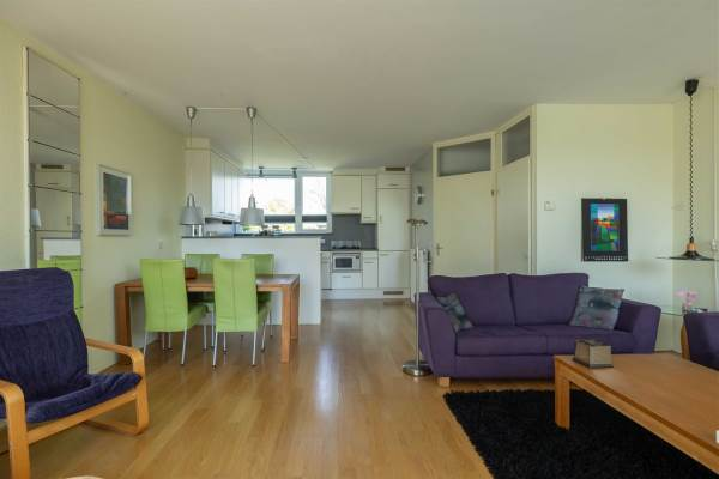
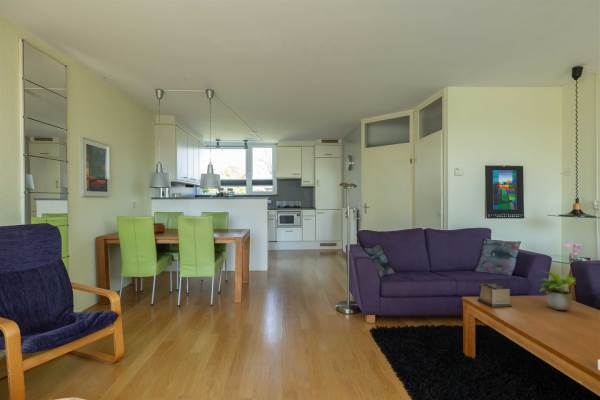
+ potted plant (556, 289)
